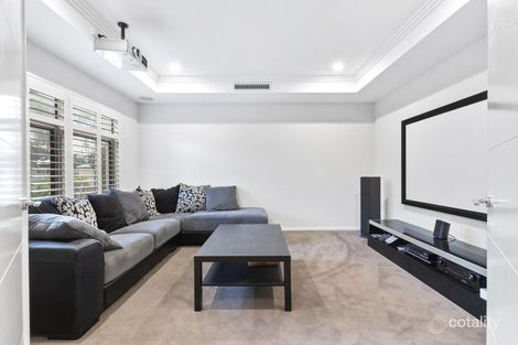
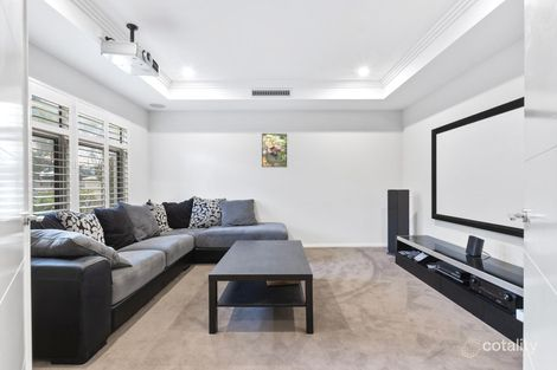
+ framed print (274, 150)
